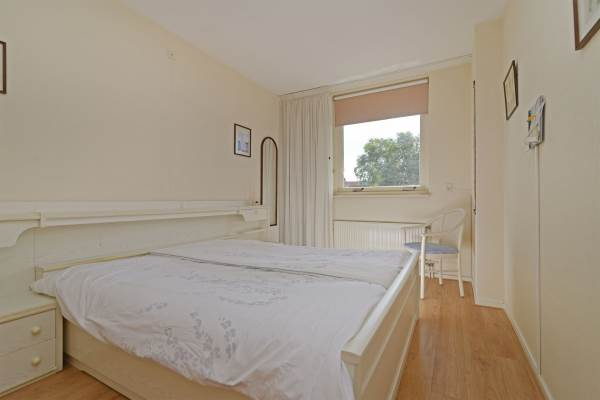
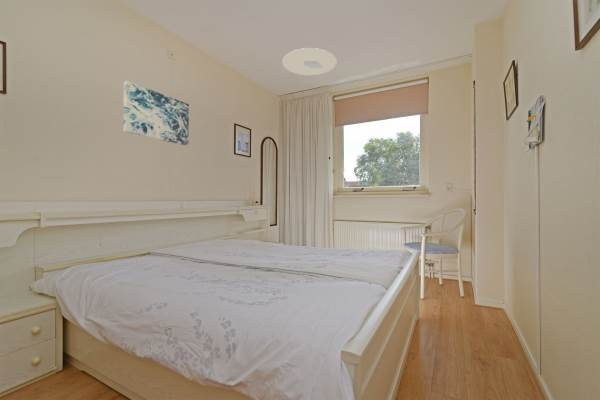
+ wall art (159, 116)
+ ceiling light (309, 60)
